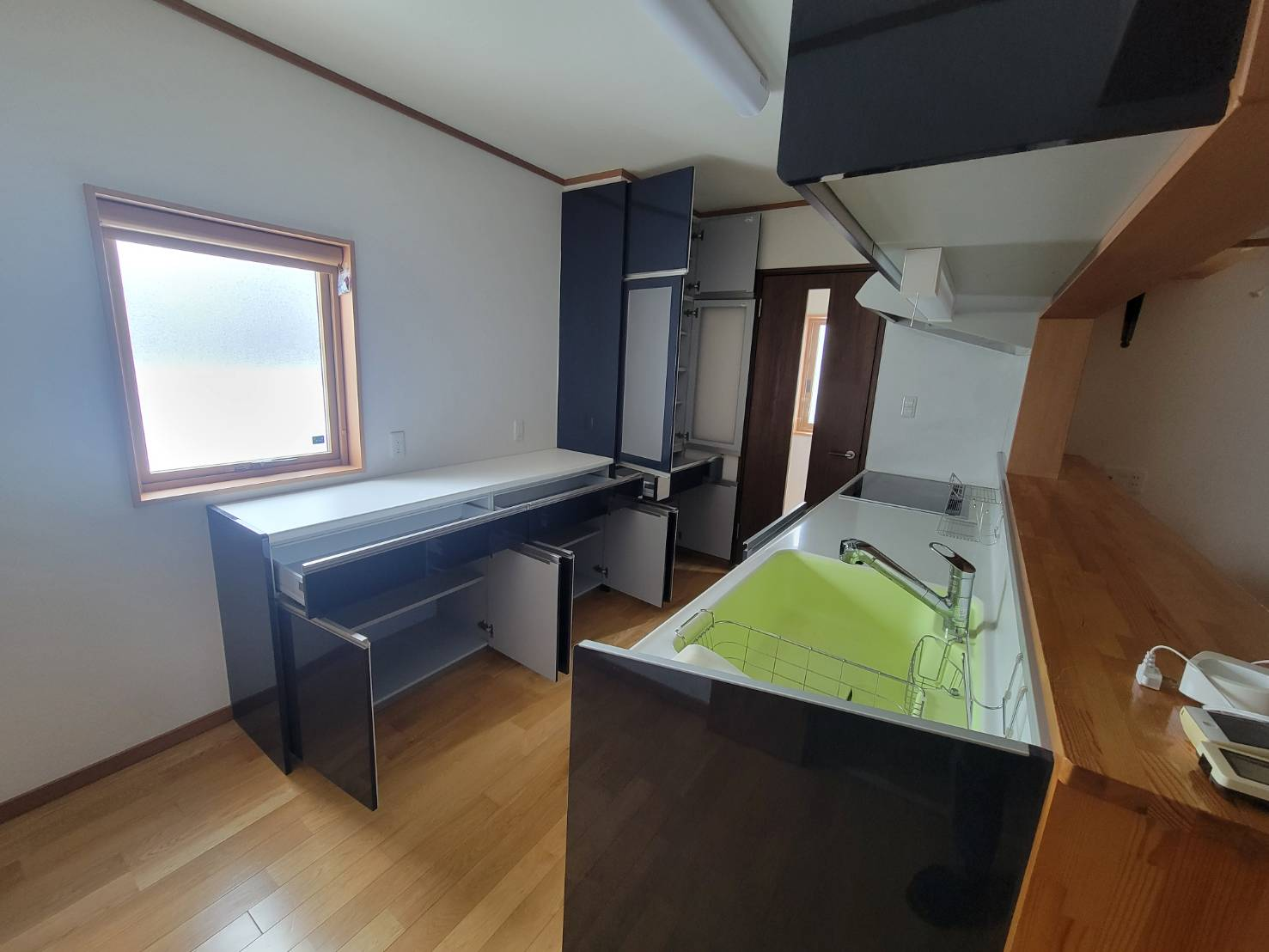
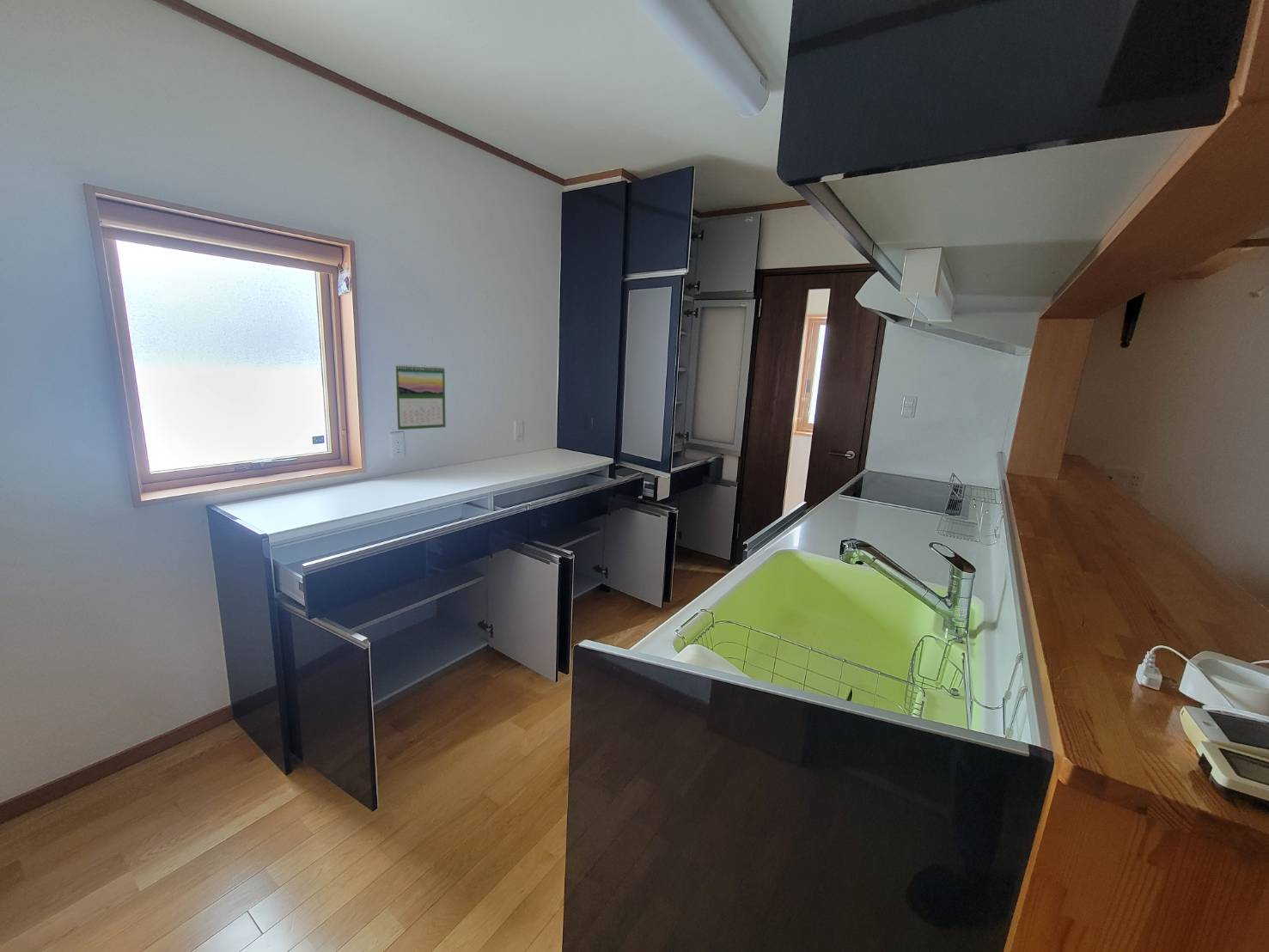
+ calendar (421, 396)
